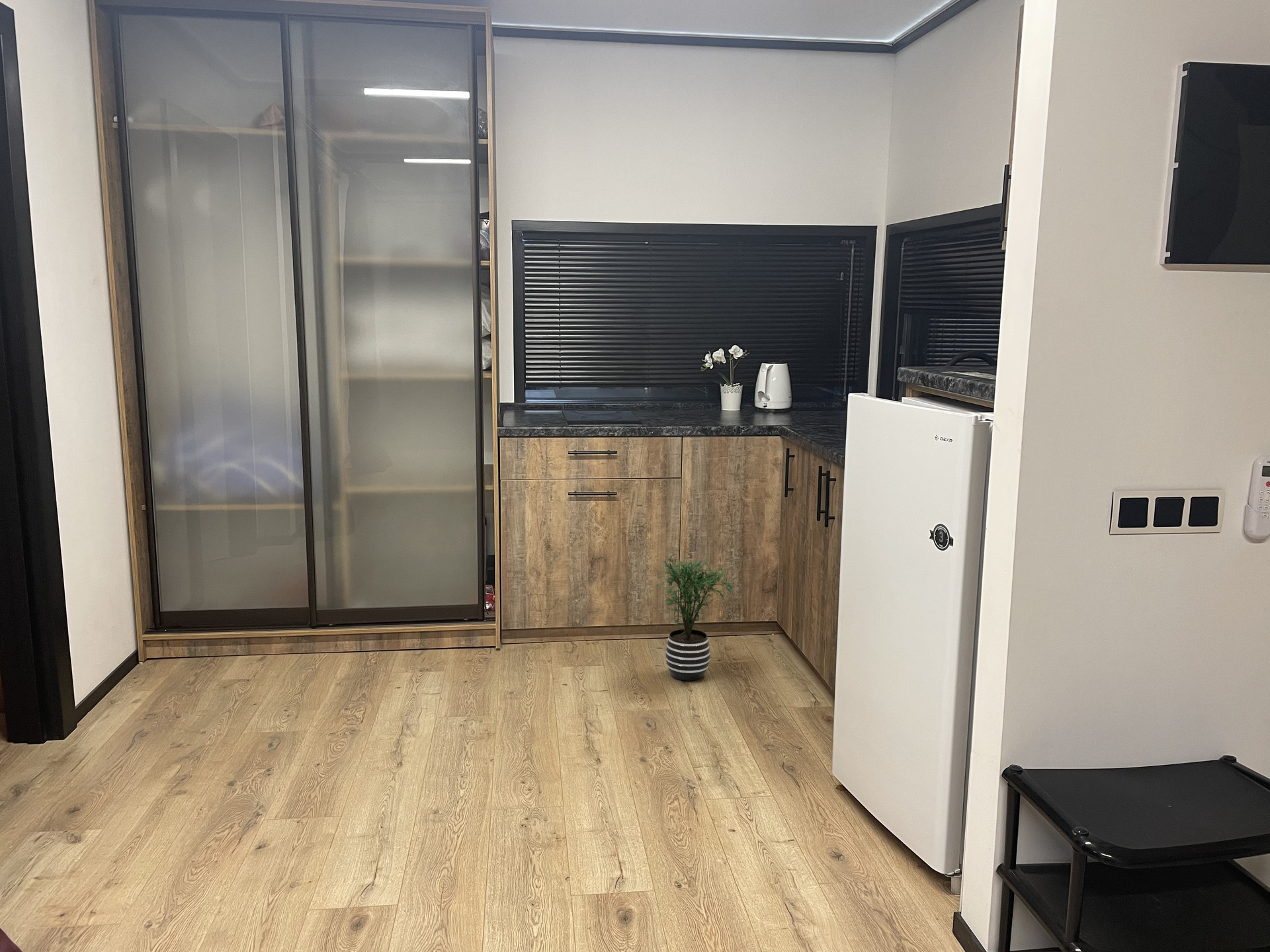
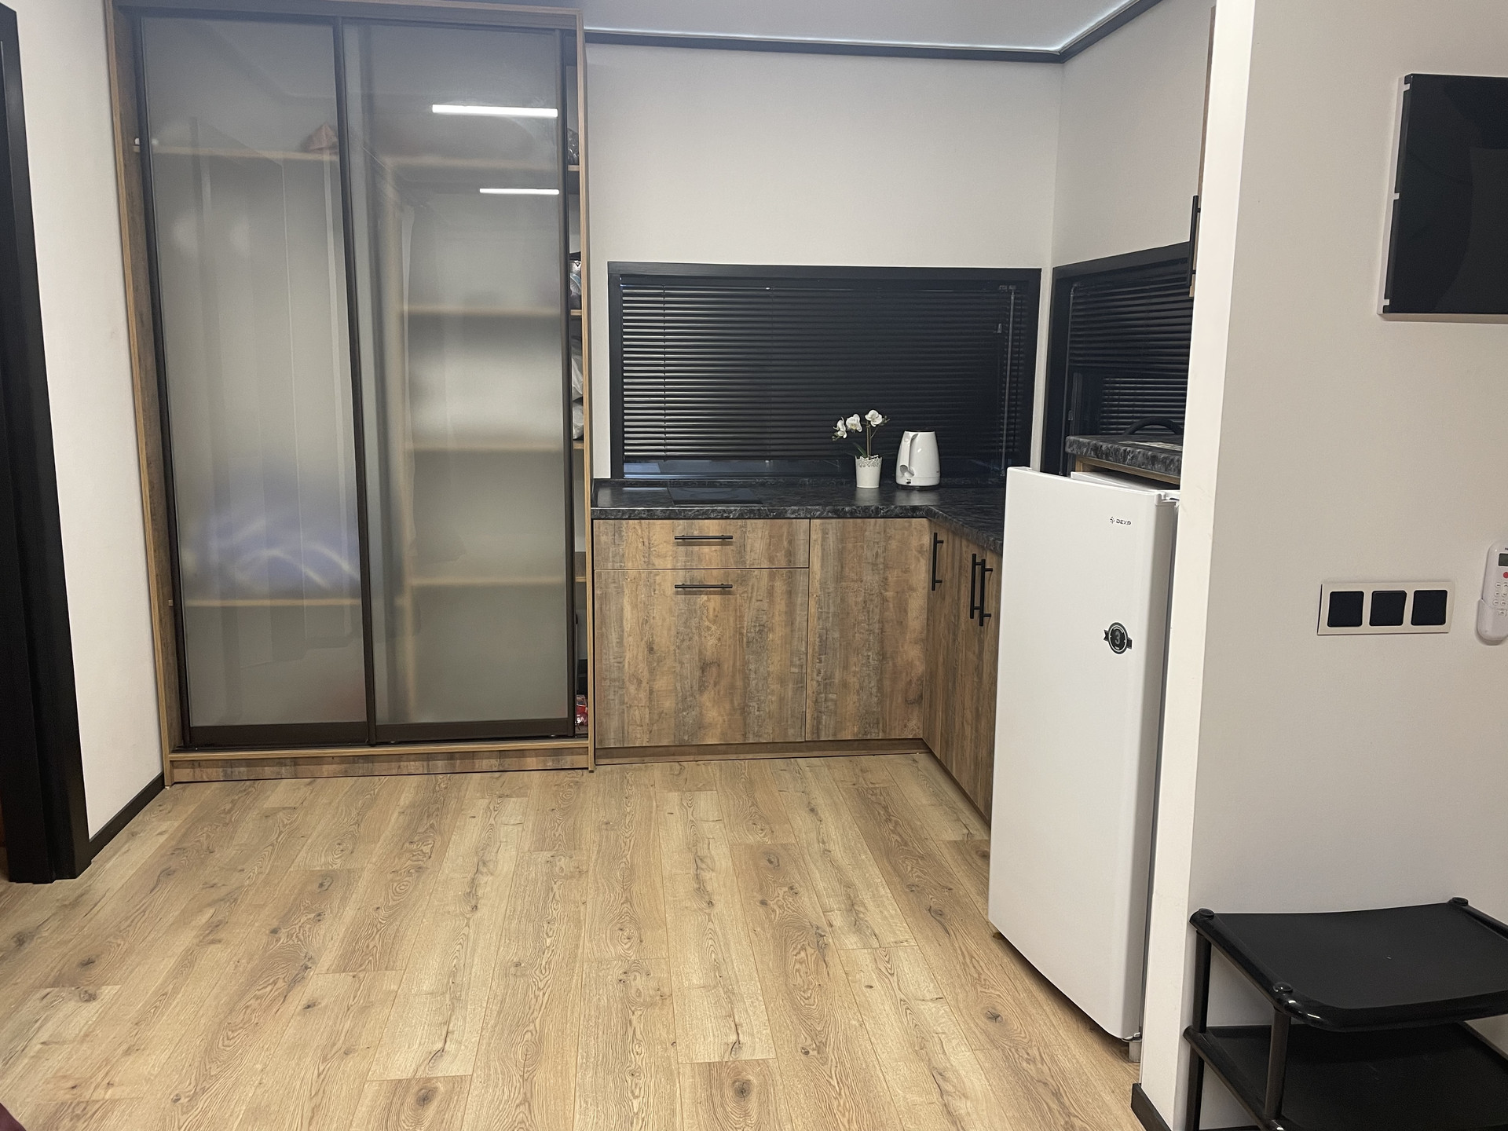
- potted plant (691, 616)
